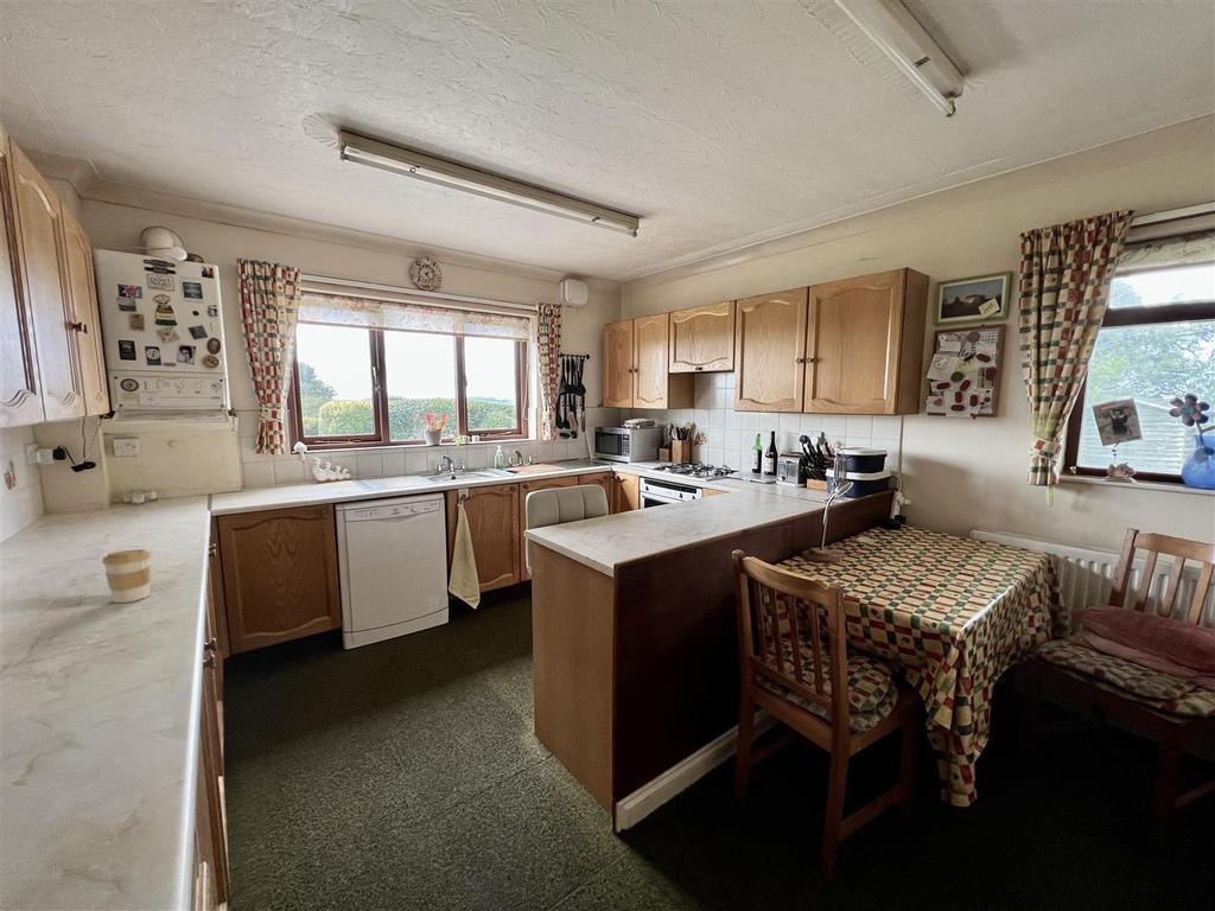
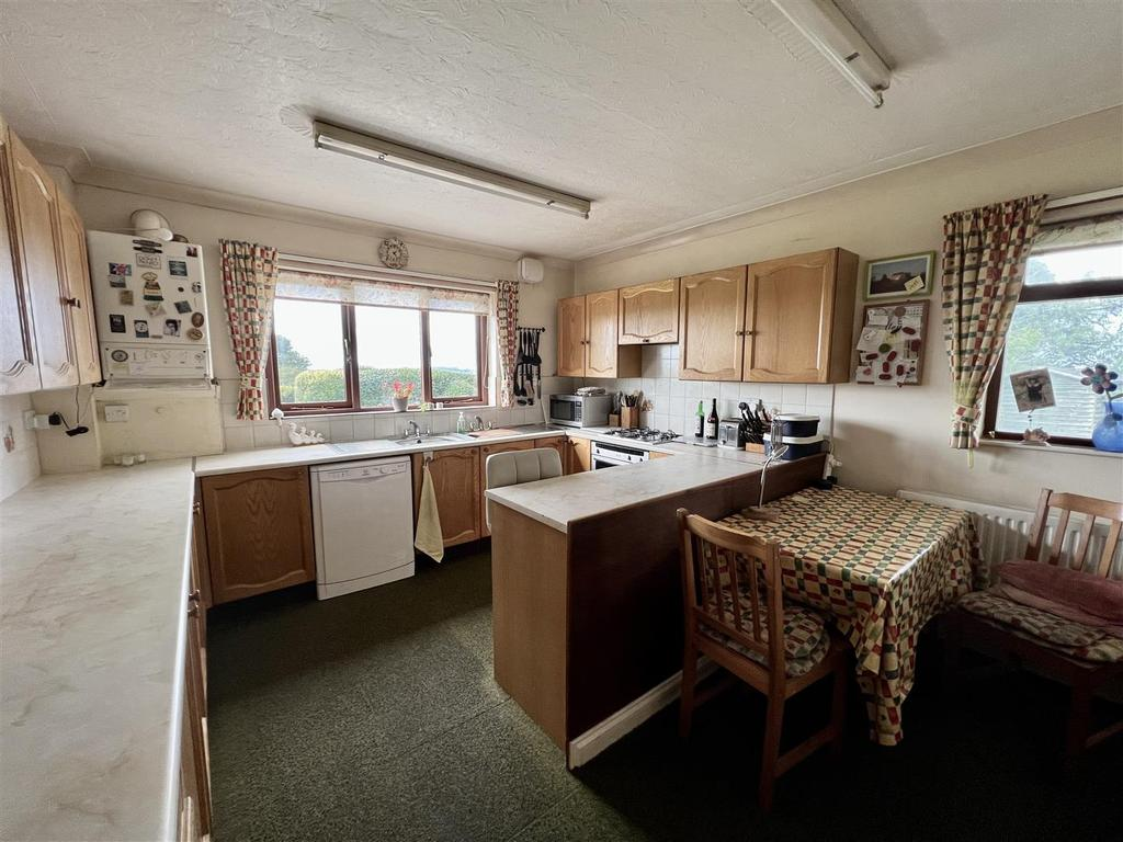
- coffee cup (129, 574)
